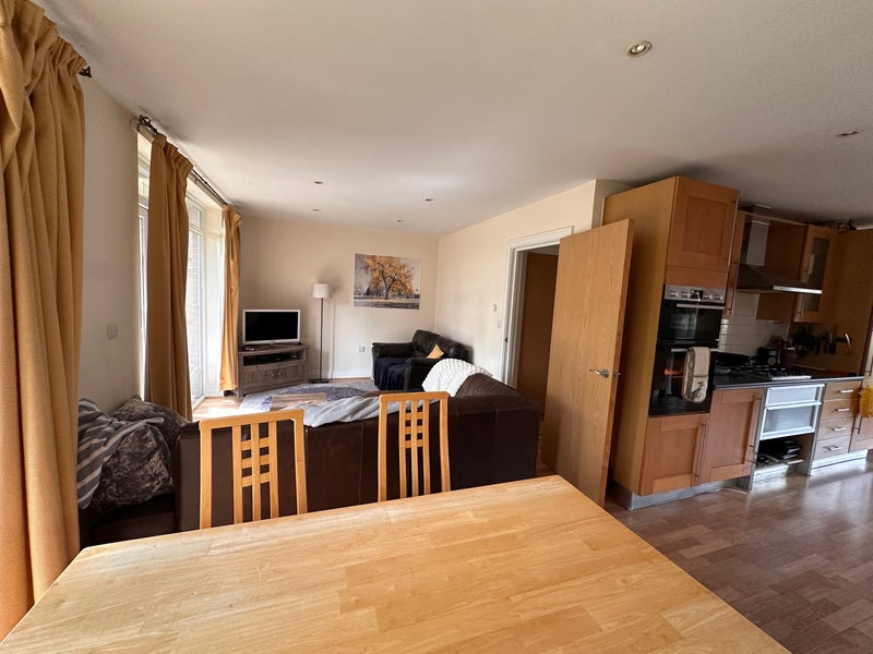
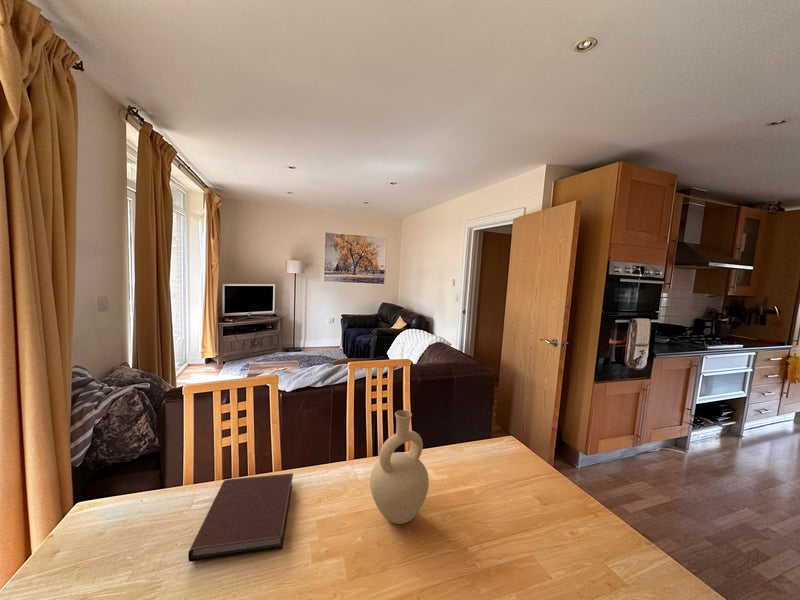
+ vase (400, 465)
+ notebook (249, 510)
